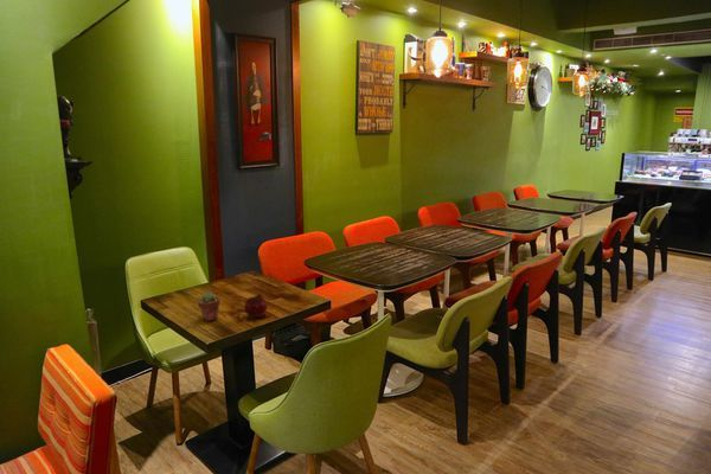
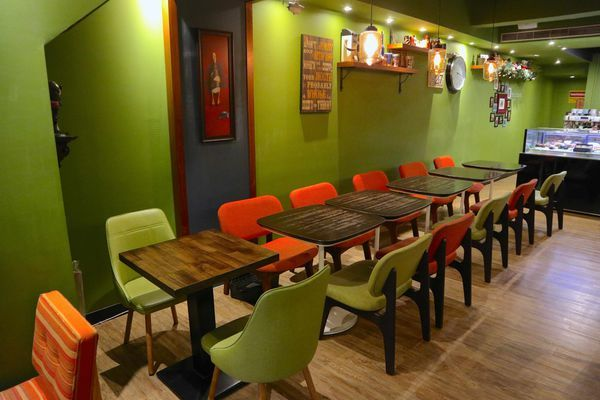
- fruit (256, 305)
- potted succulent (209, 305)
